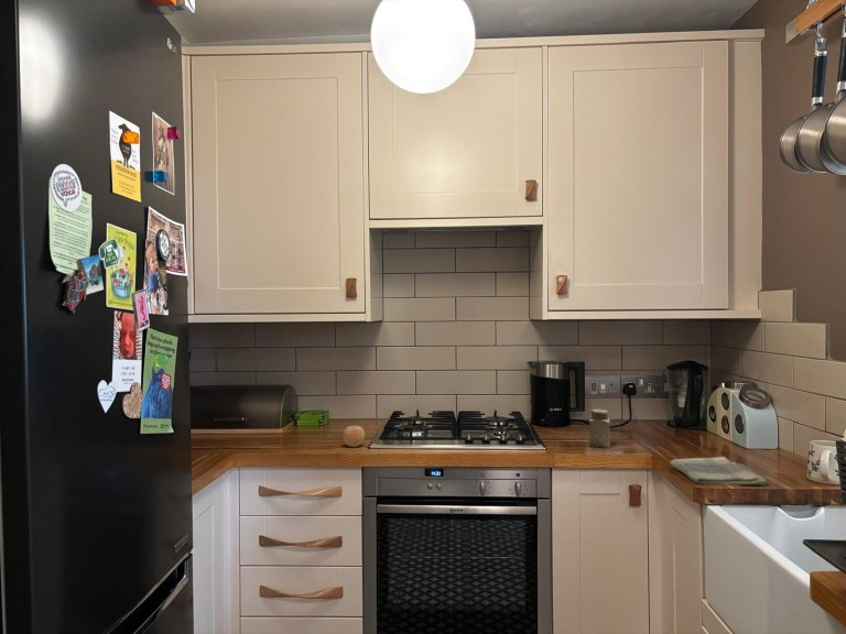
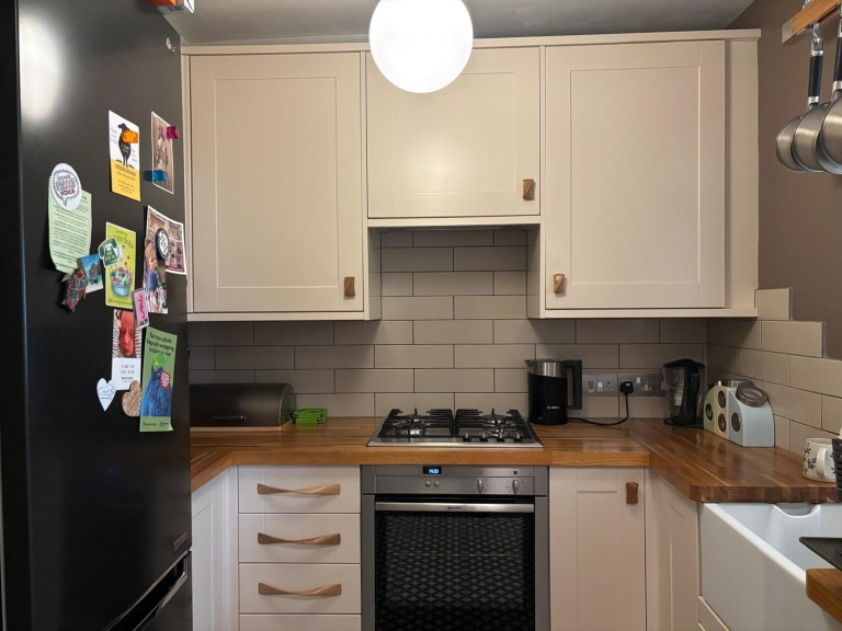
- dish towel (716, 470)
- salt shaker (599, 427)
- fruit (354, 434)
